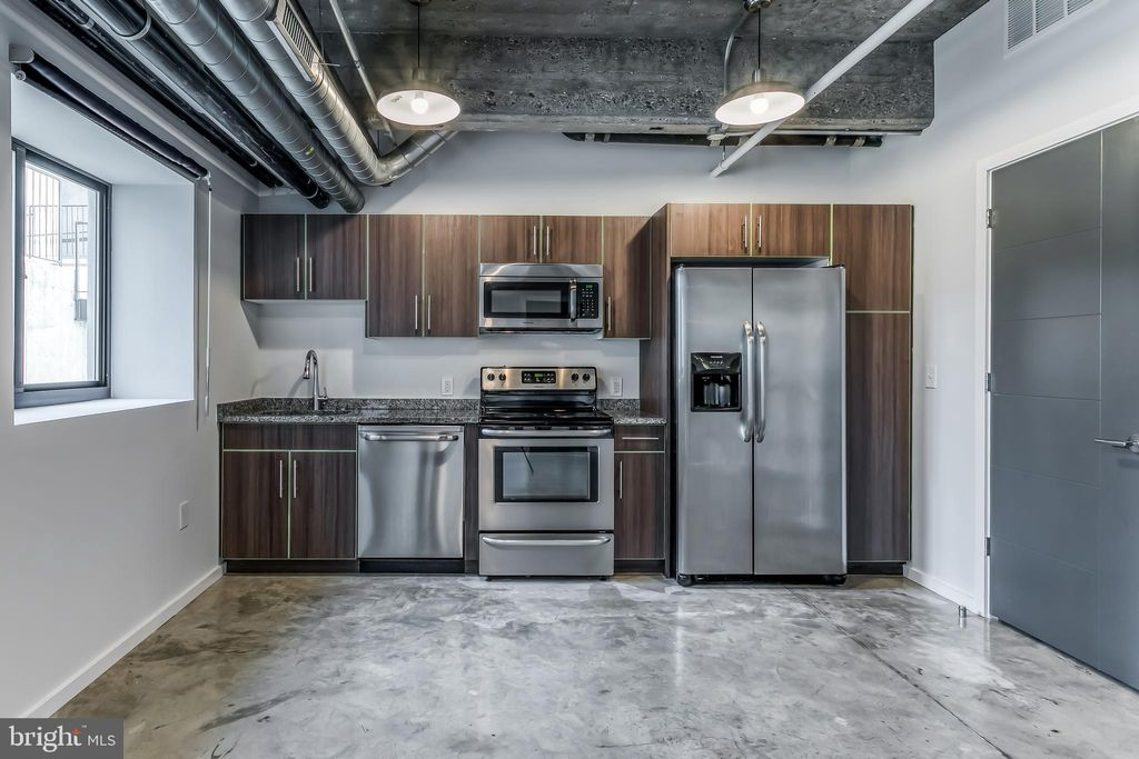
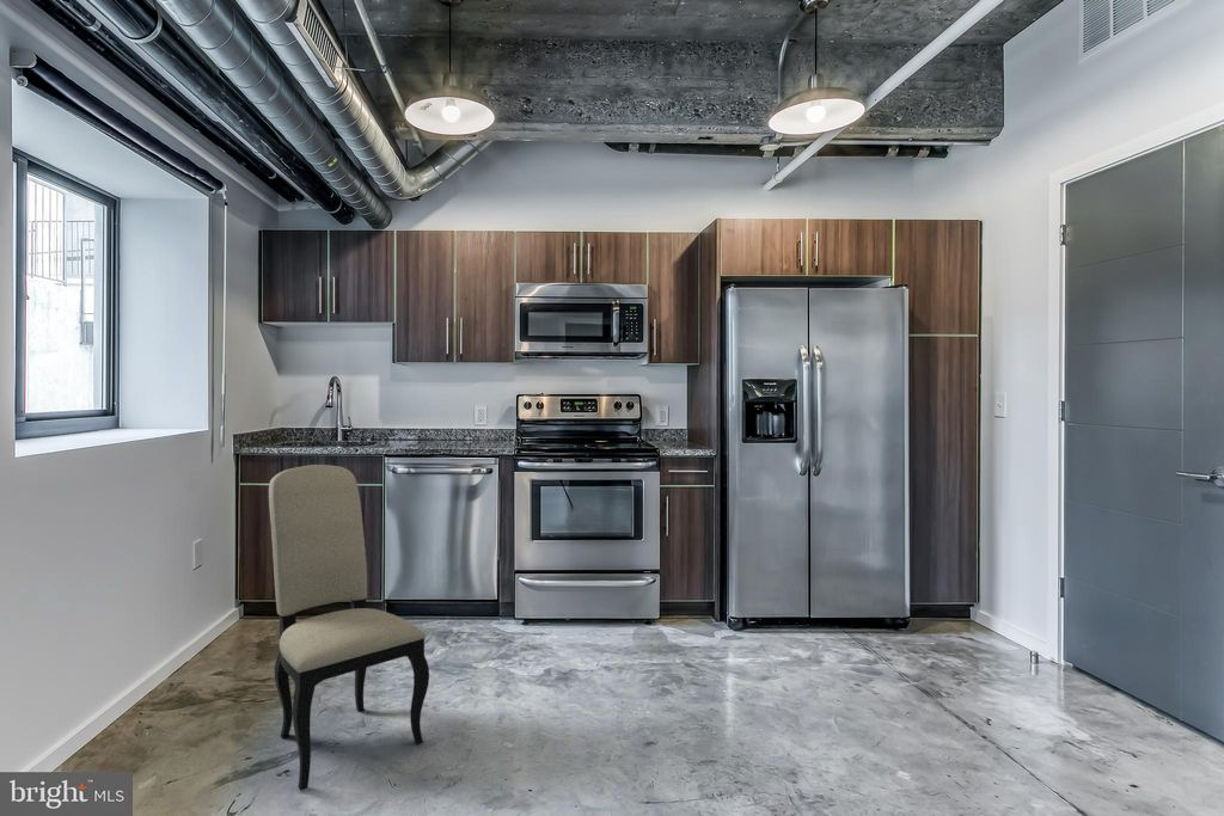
+ dining chair (338, 601)
